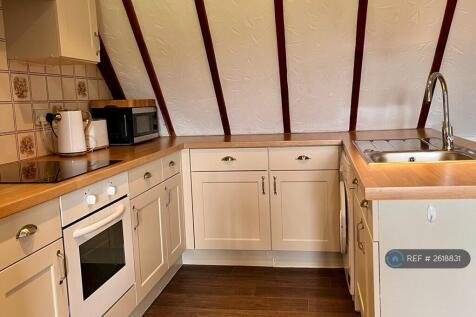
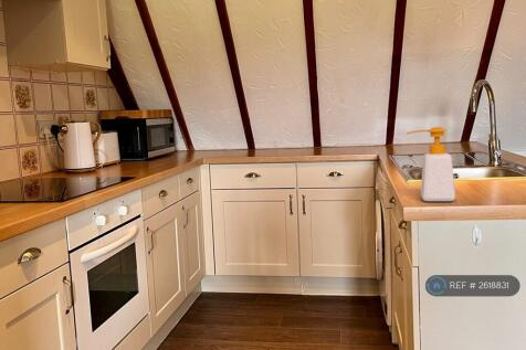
+ soap bottle (430, 163)
